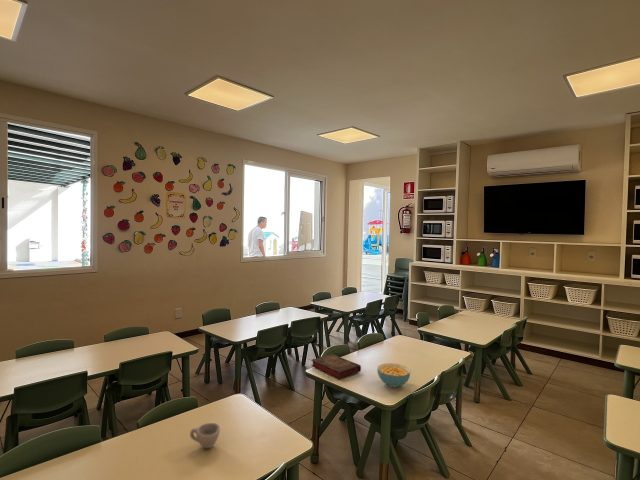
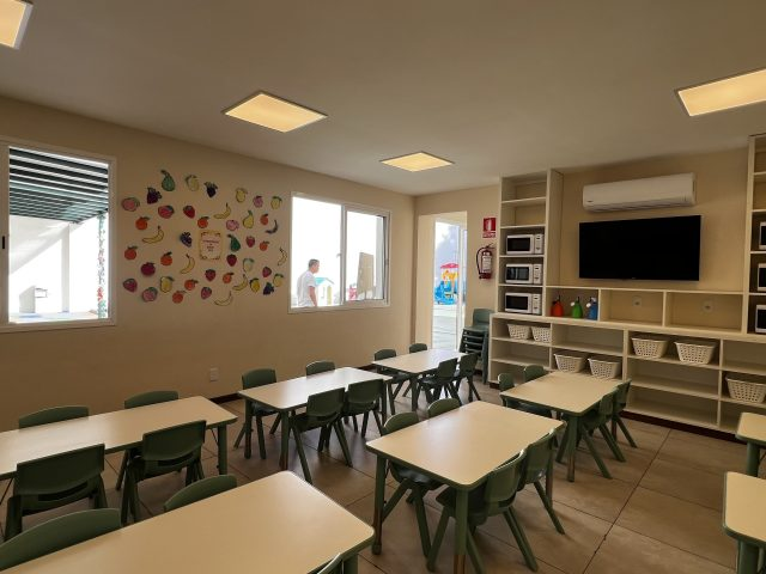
- cup (204, 437)
- book (335, 365)
- cereal bowl (393, 377)
